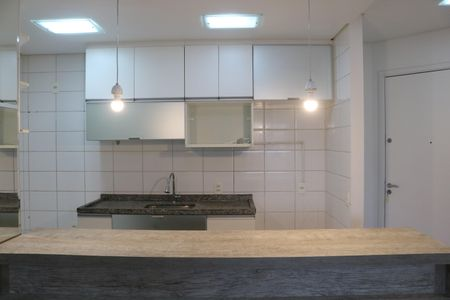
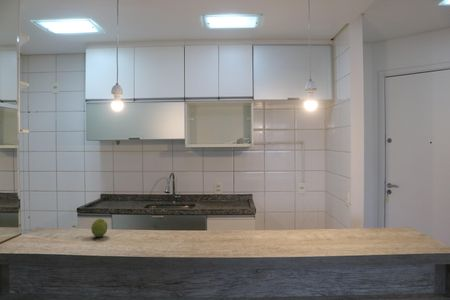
+ fruit (99, 227)
